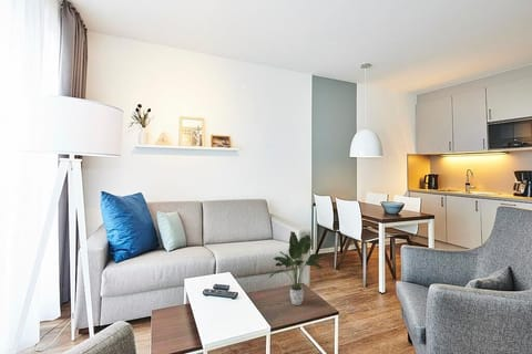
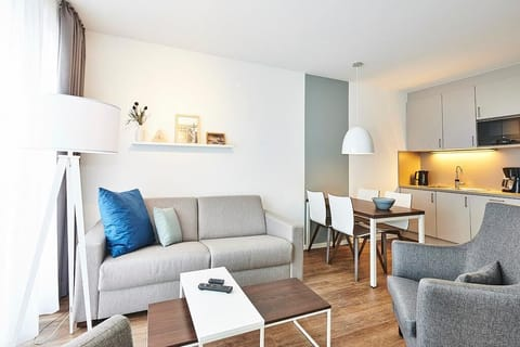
- potted plant (297, 264)
